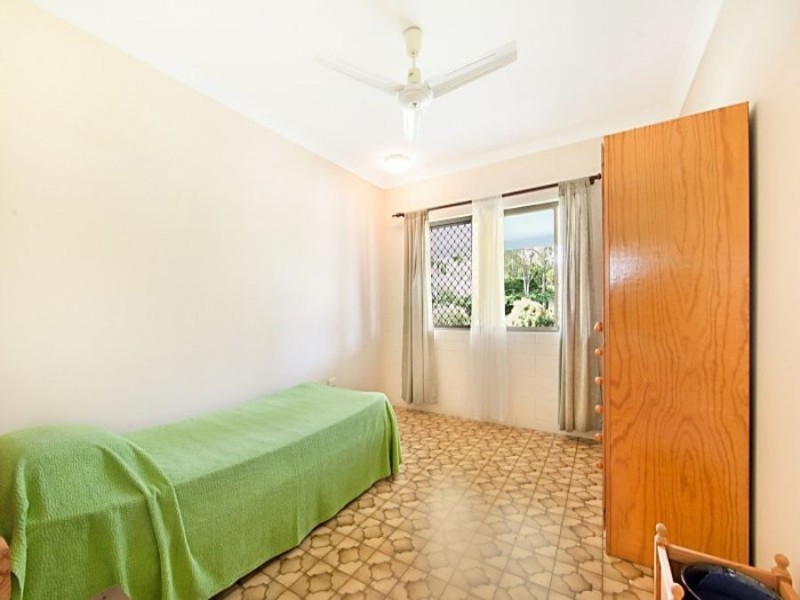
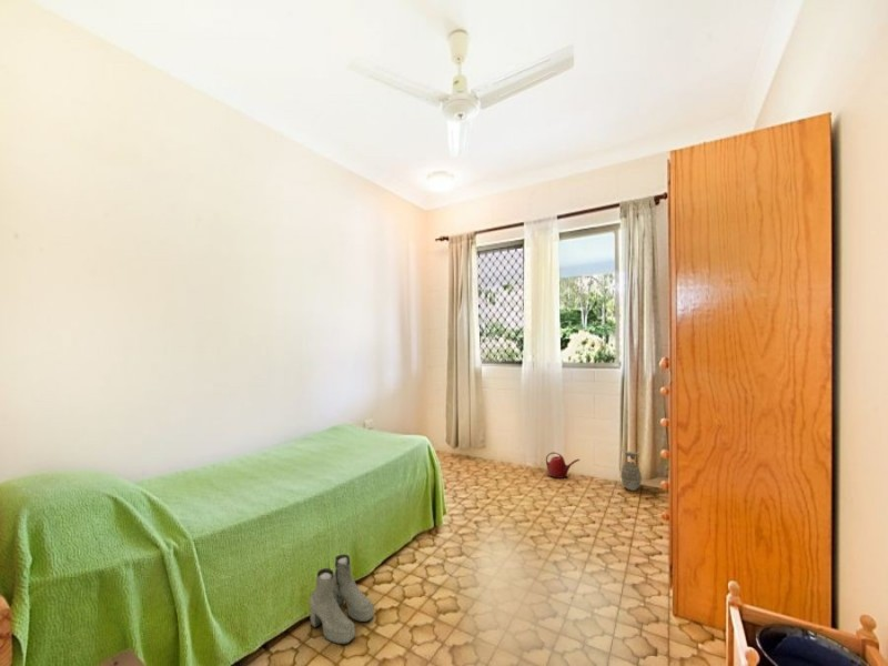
+ ceramic jug (630, 468)
+ boots (341, 594)
+ watering can (562, 464)
